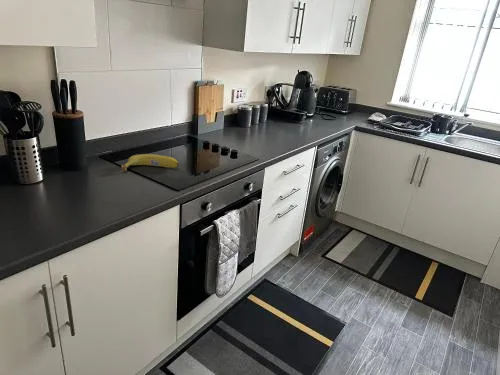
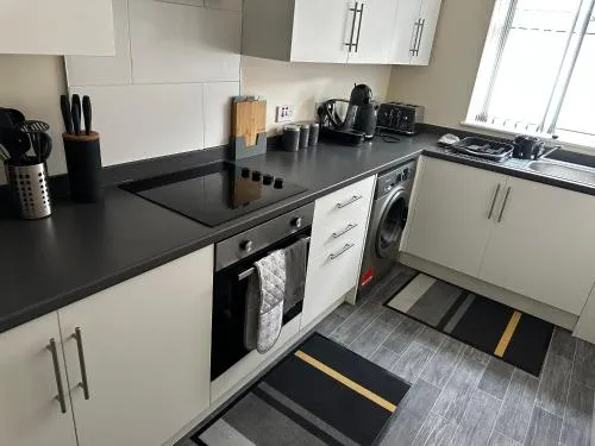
- fruit (147, 163)
